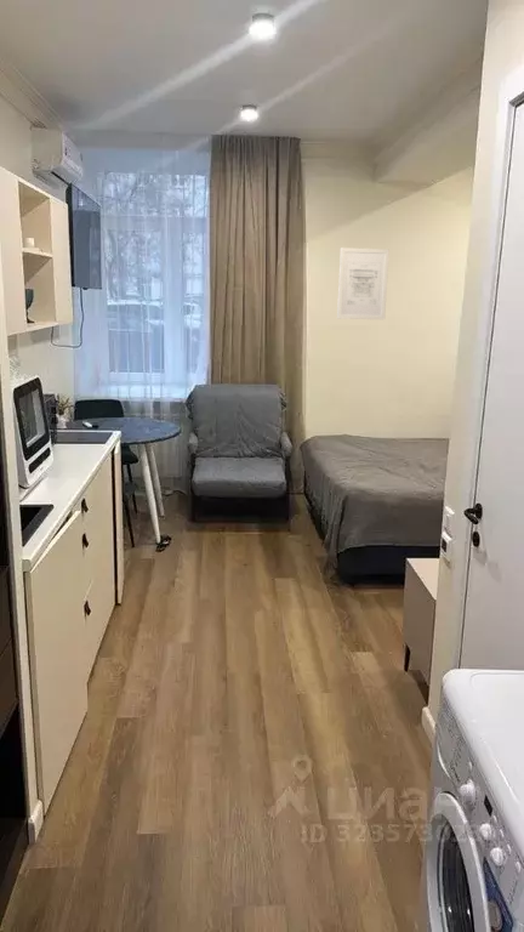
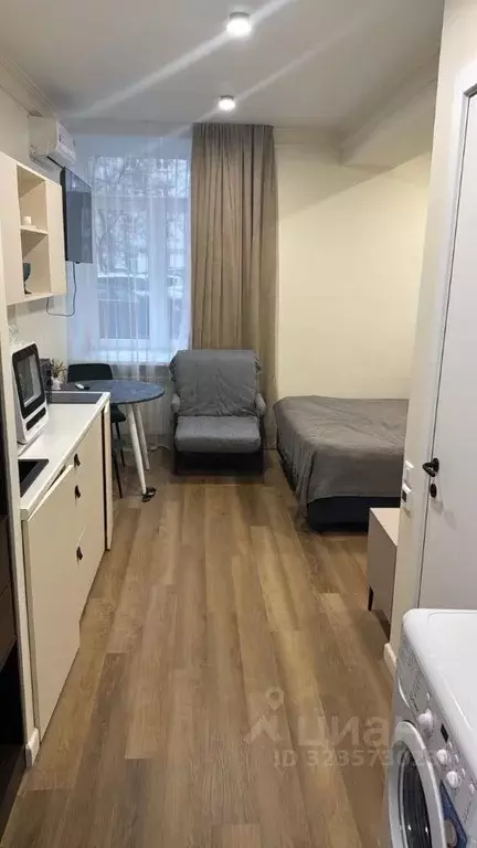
- wall art (363, 284)
